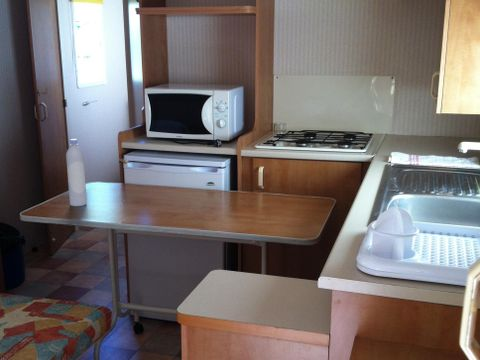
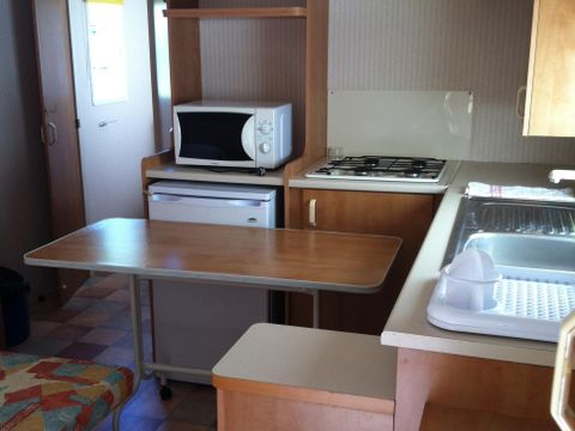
- bottle (76, 172)
